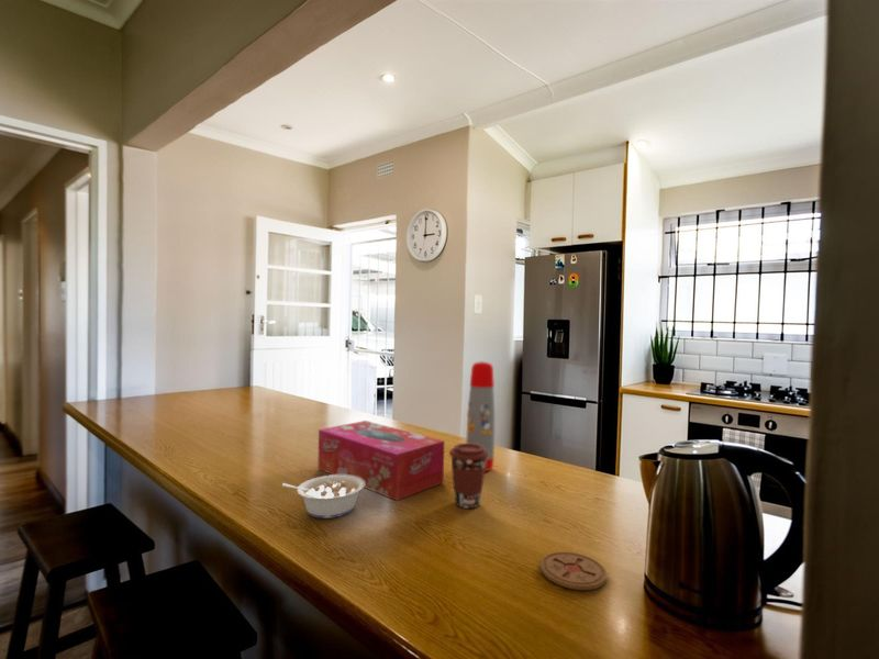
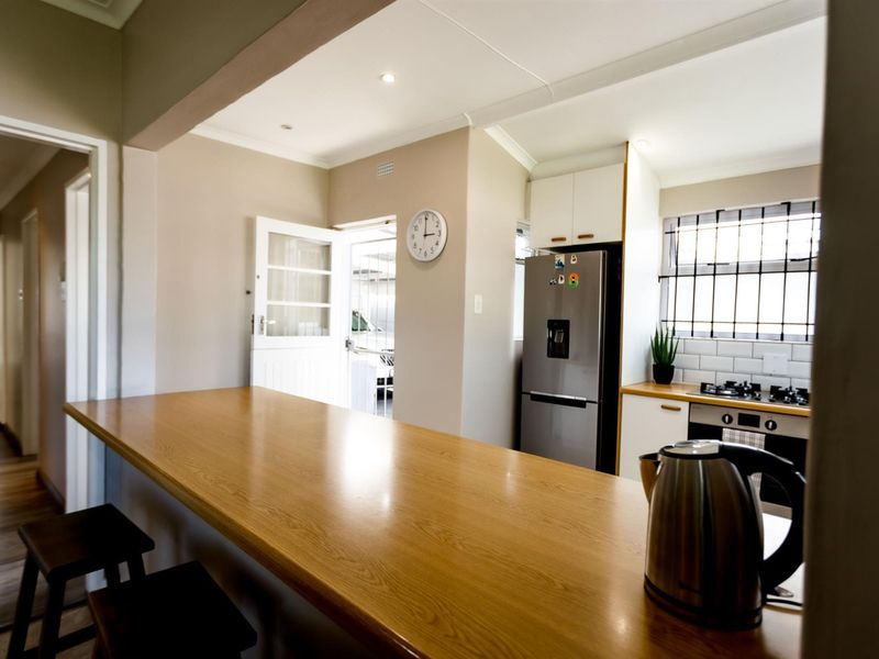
- coffee cup (468, 474)
- tissue box (378, 455)
- coaster (572, 569)
- legume (329, 495)
- water bottle (480, 415)
